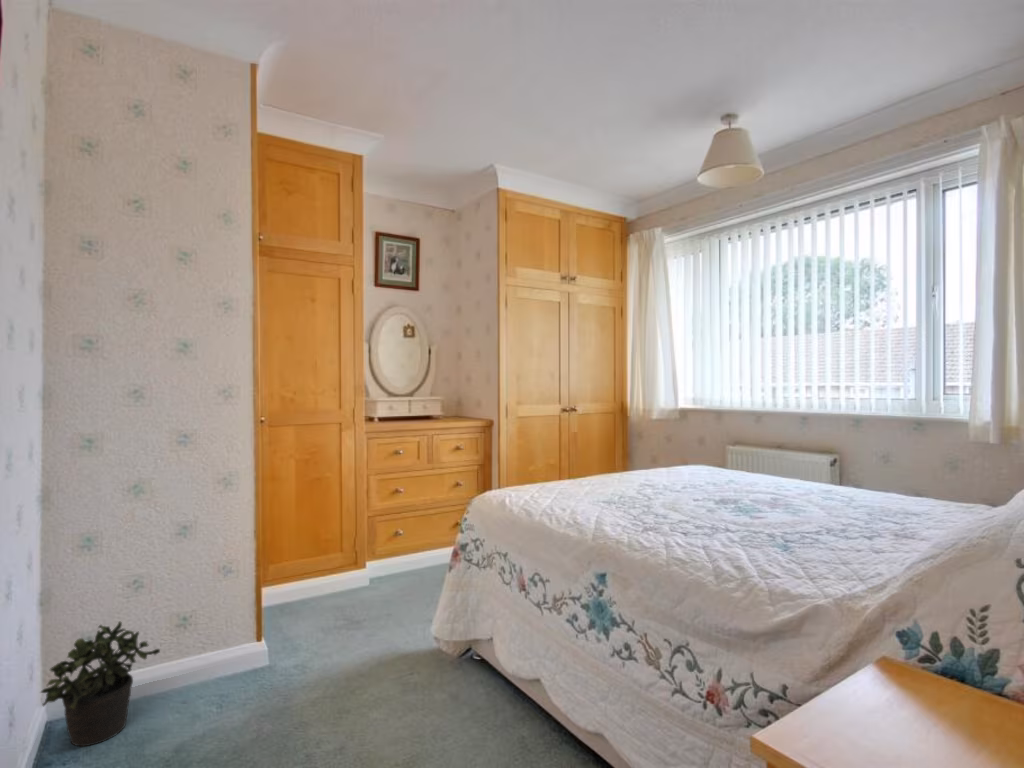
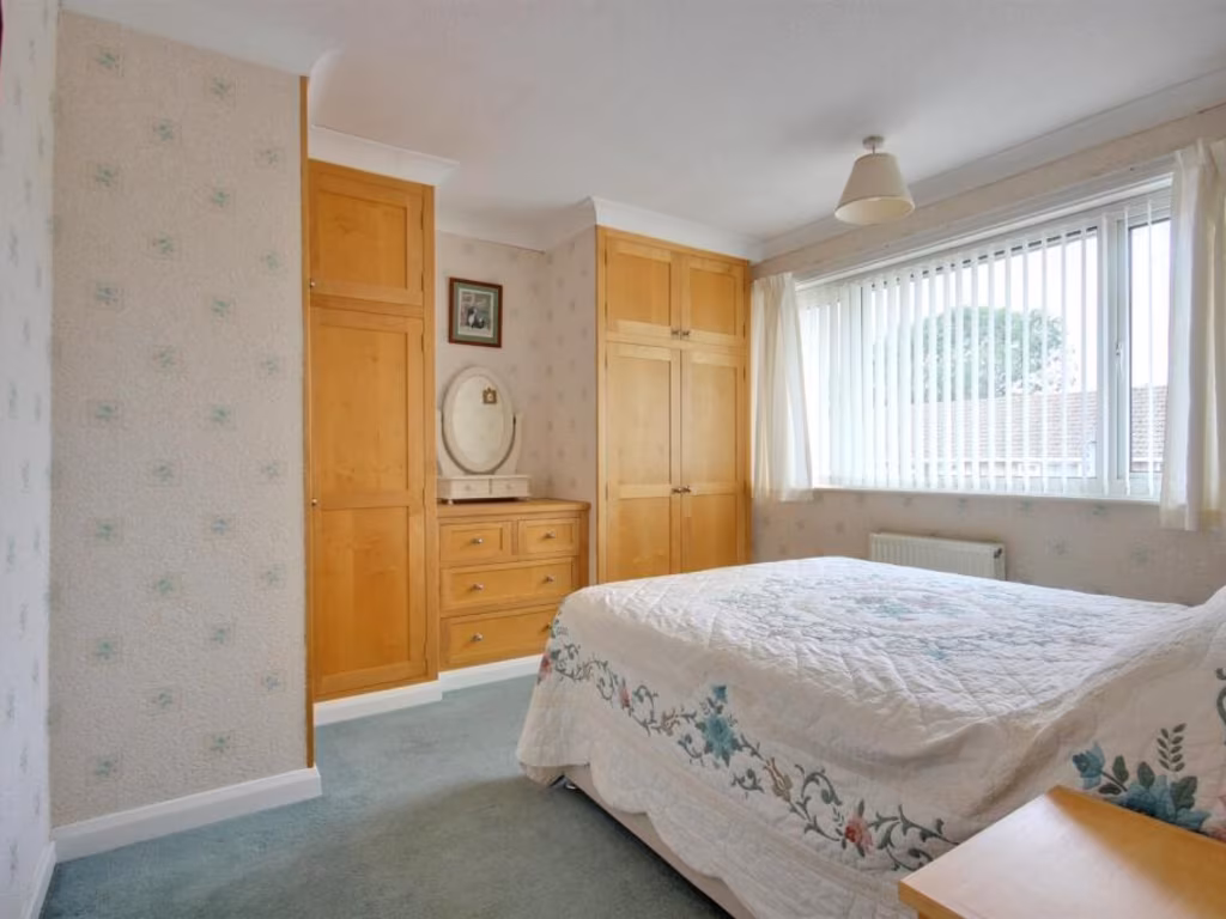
- potted plant (104, 677)
